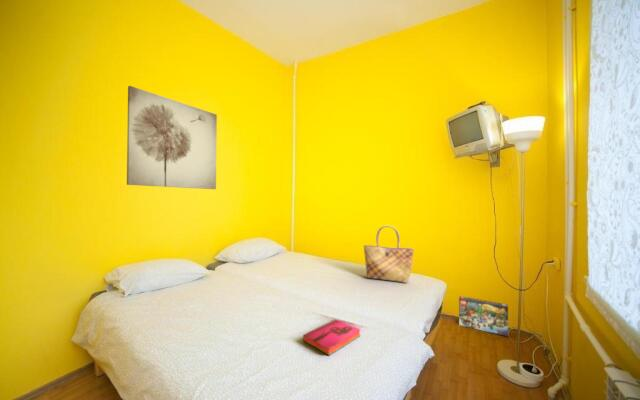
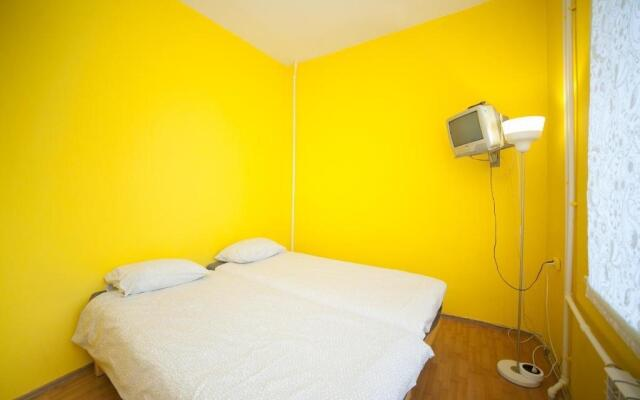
- wall art (177, 144)
- tote bag (387, 252)
- box (482, 315)
- hardback book (332, 335)
